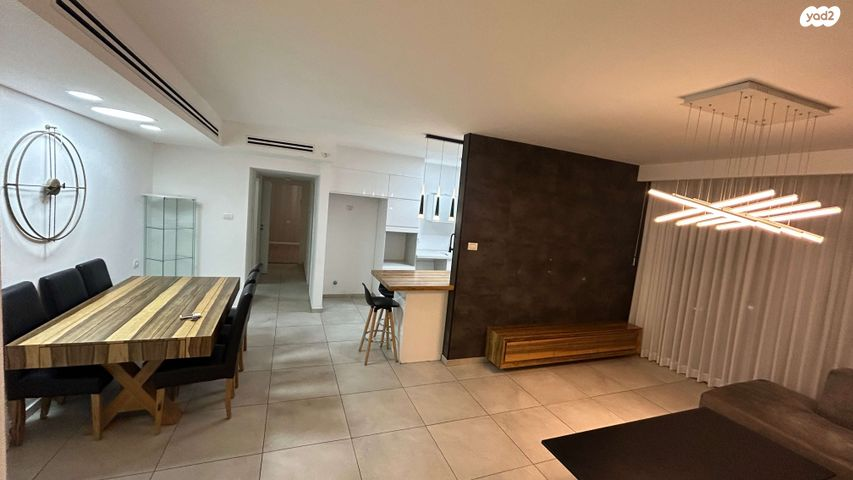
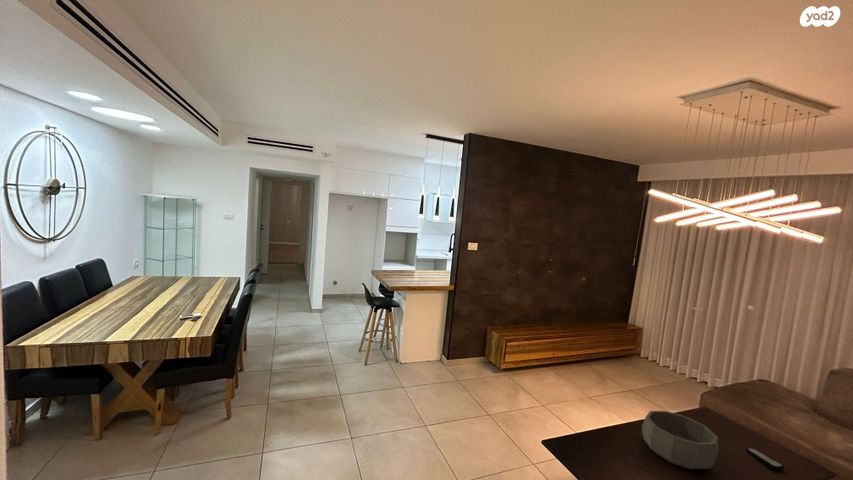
+ remote control (763, 458)
+ decorative bowl (678, 440)
